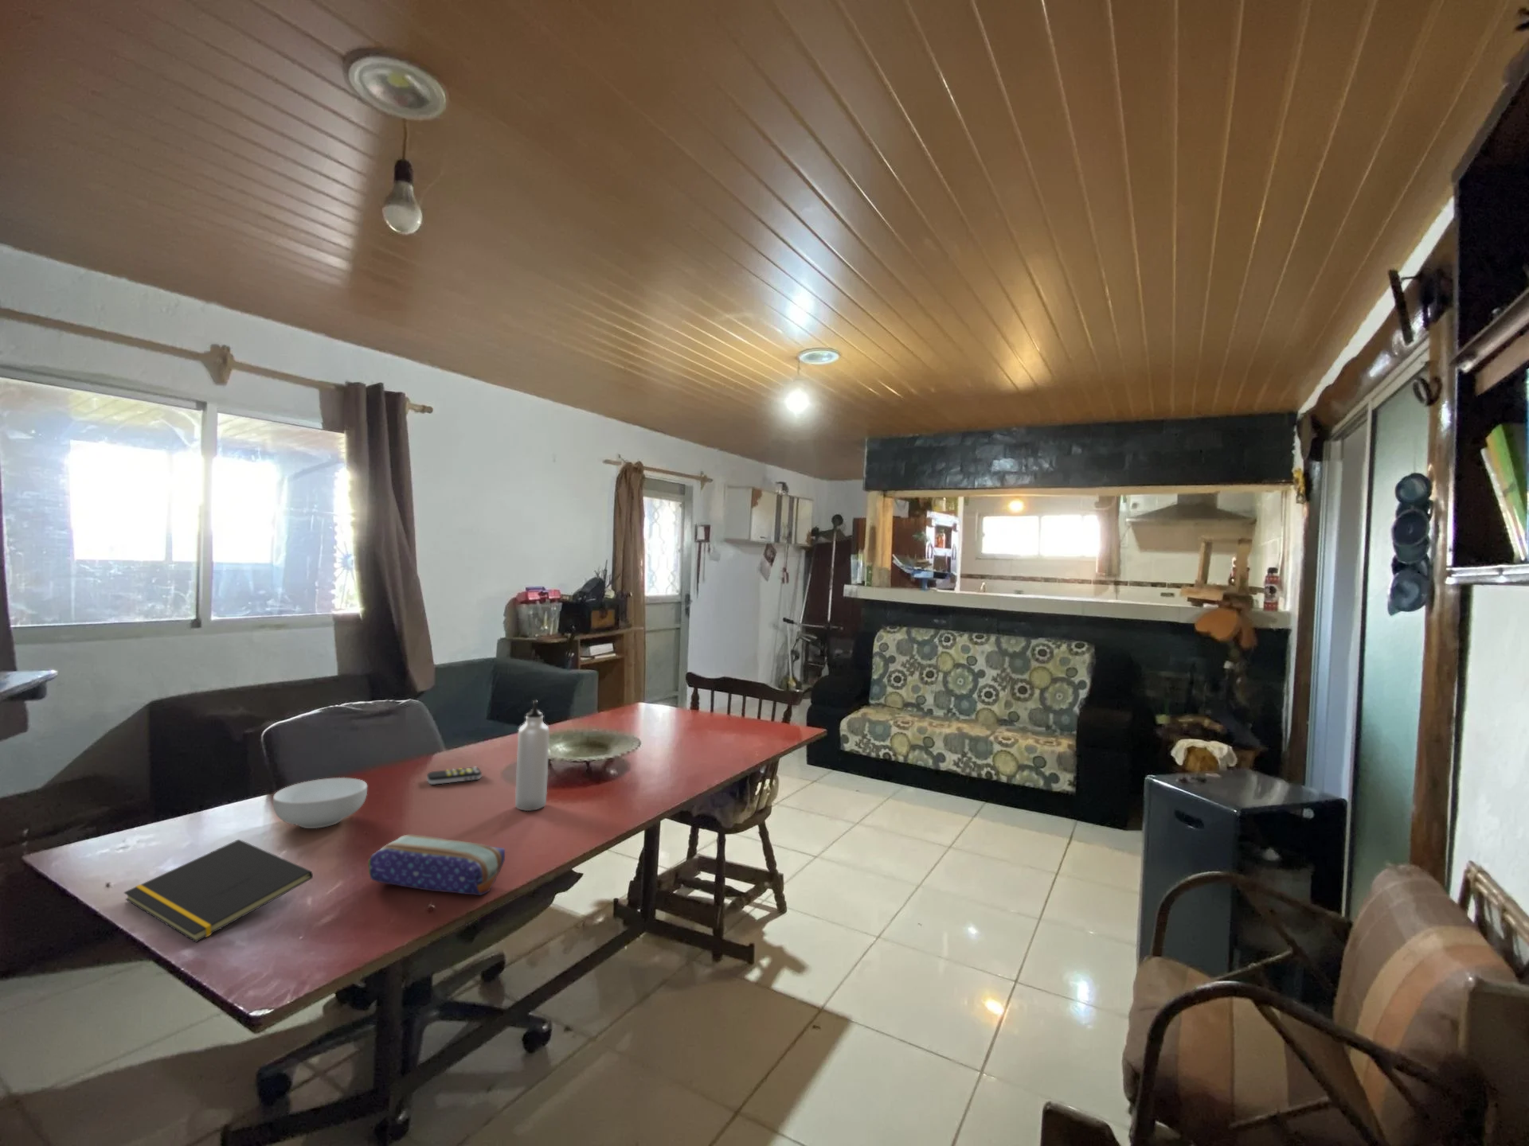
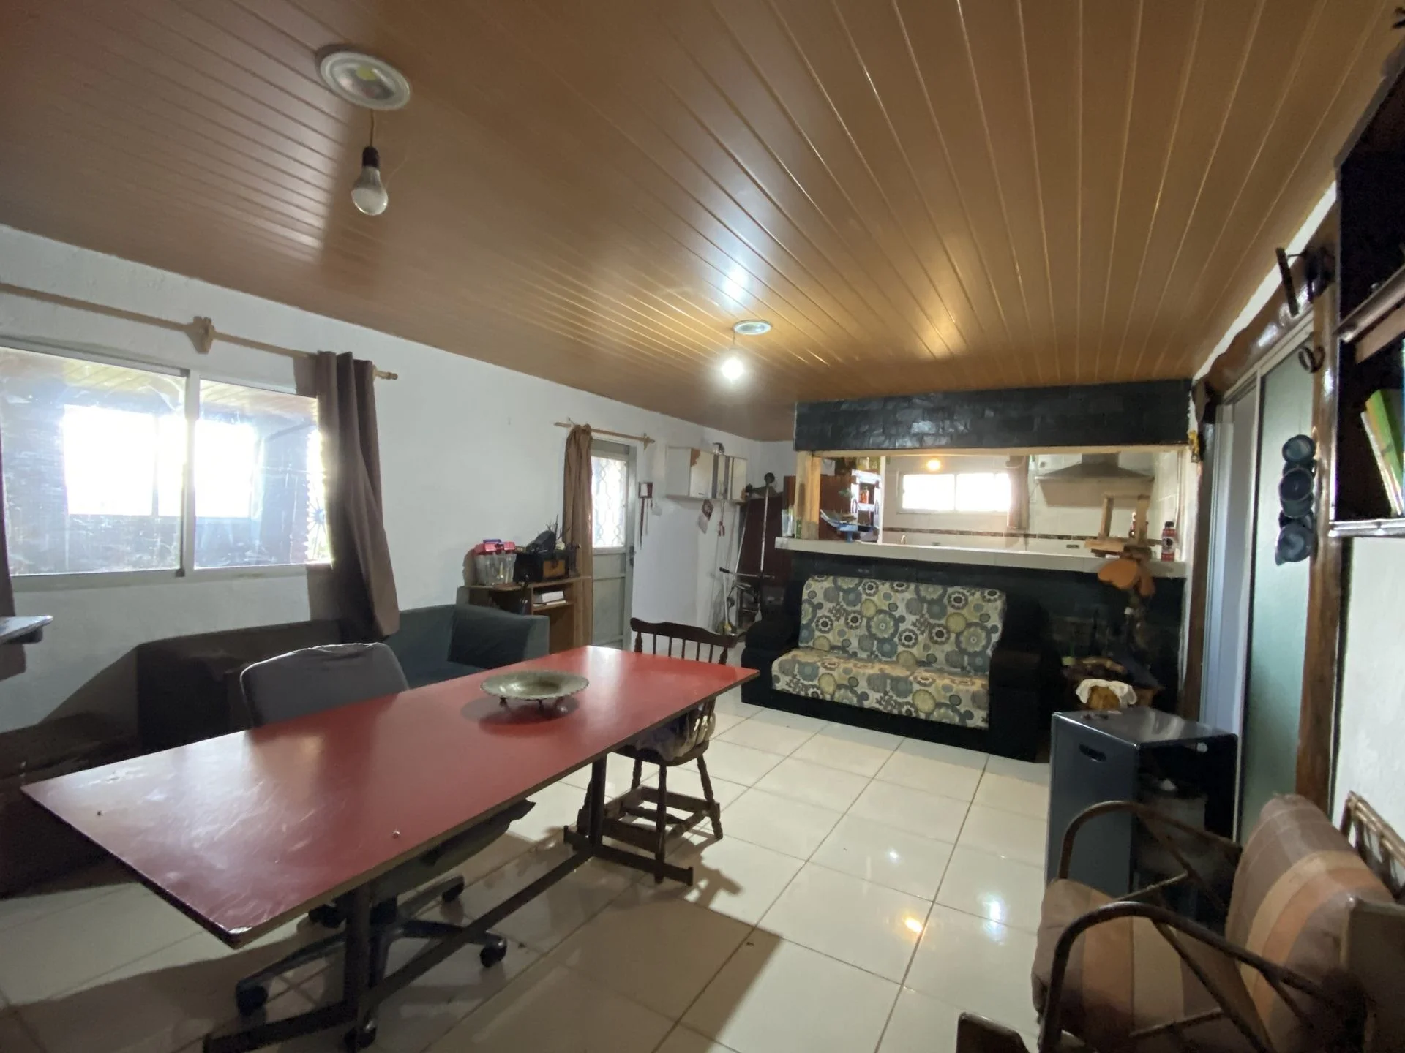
- notepad (220, 885)
- cereal bowl (321, 804)
- water bottle (533, 752)
- remote control (454, 775)
- pencil case (437, 863)
